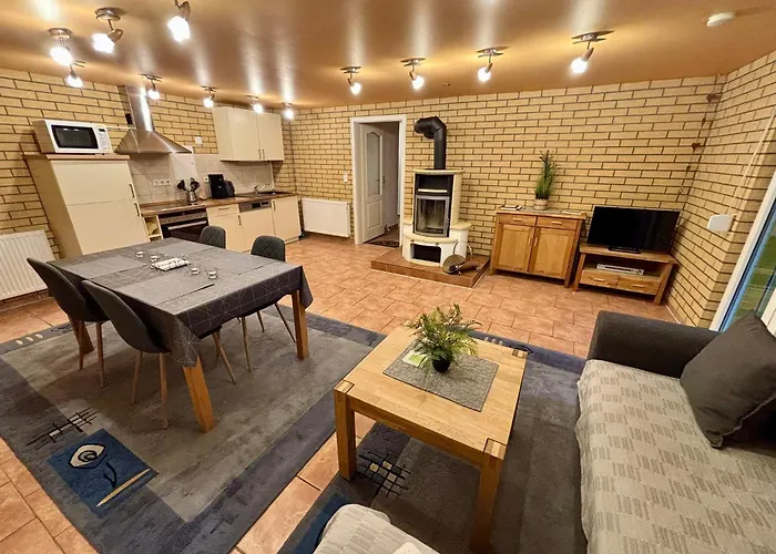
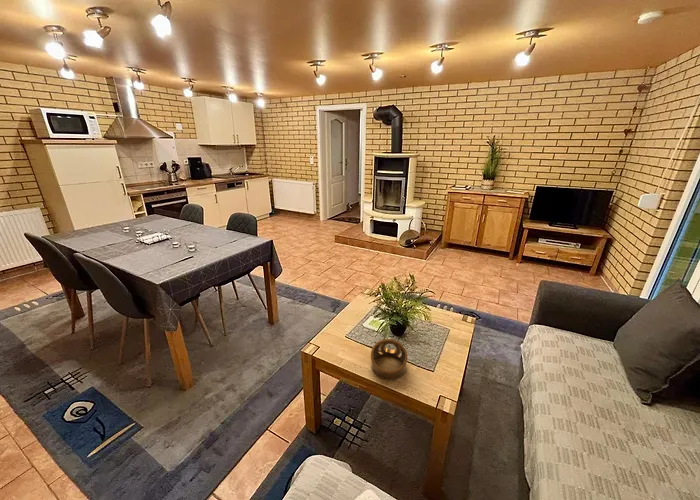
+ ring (390, 355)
